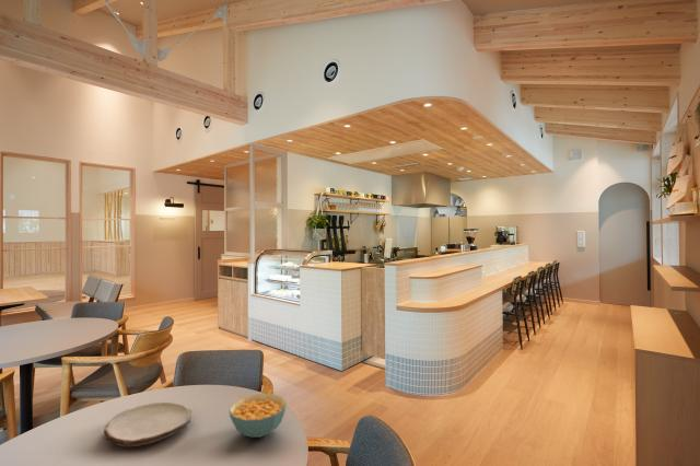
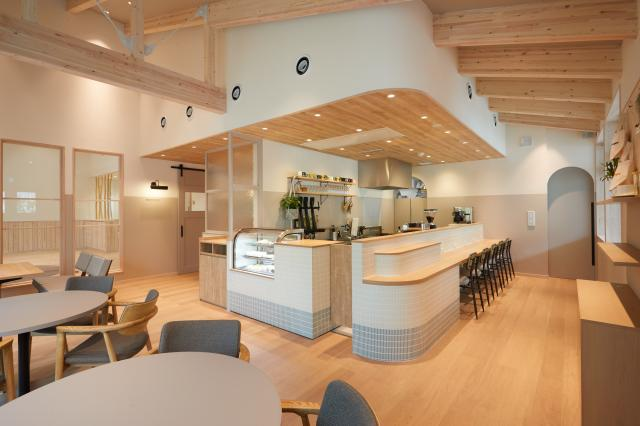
- plate (150, 422)
- cereal bowl (258, 419)
